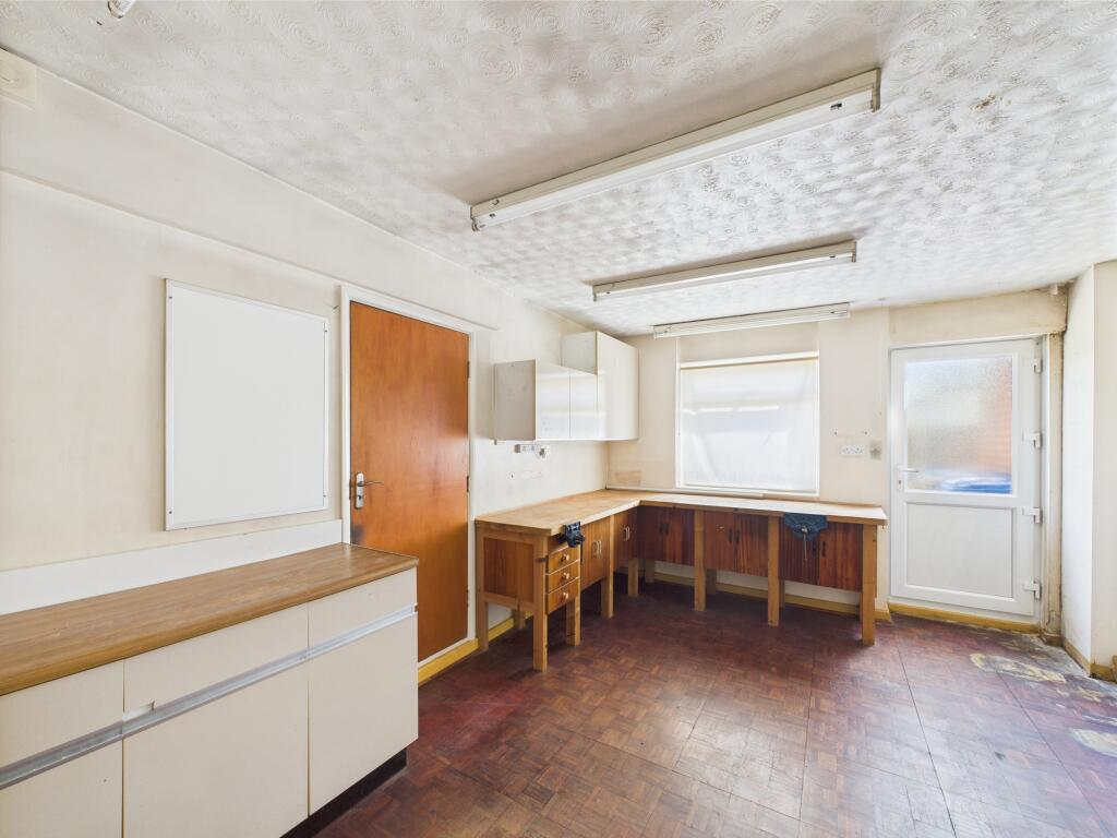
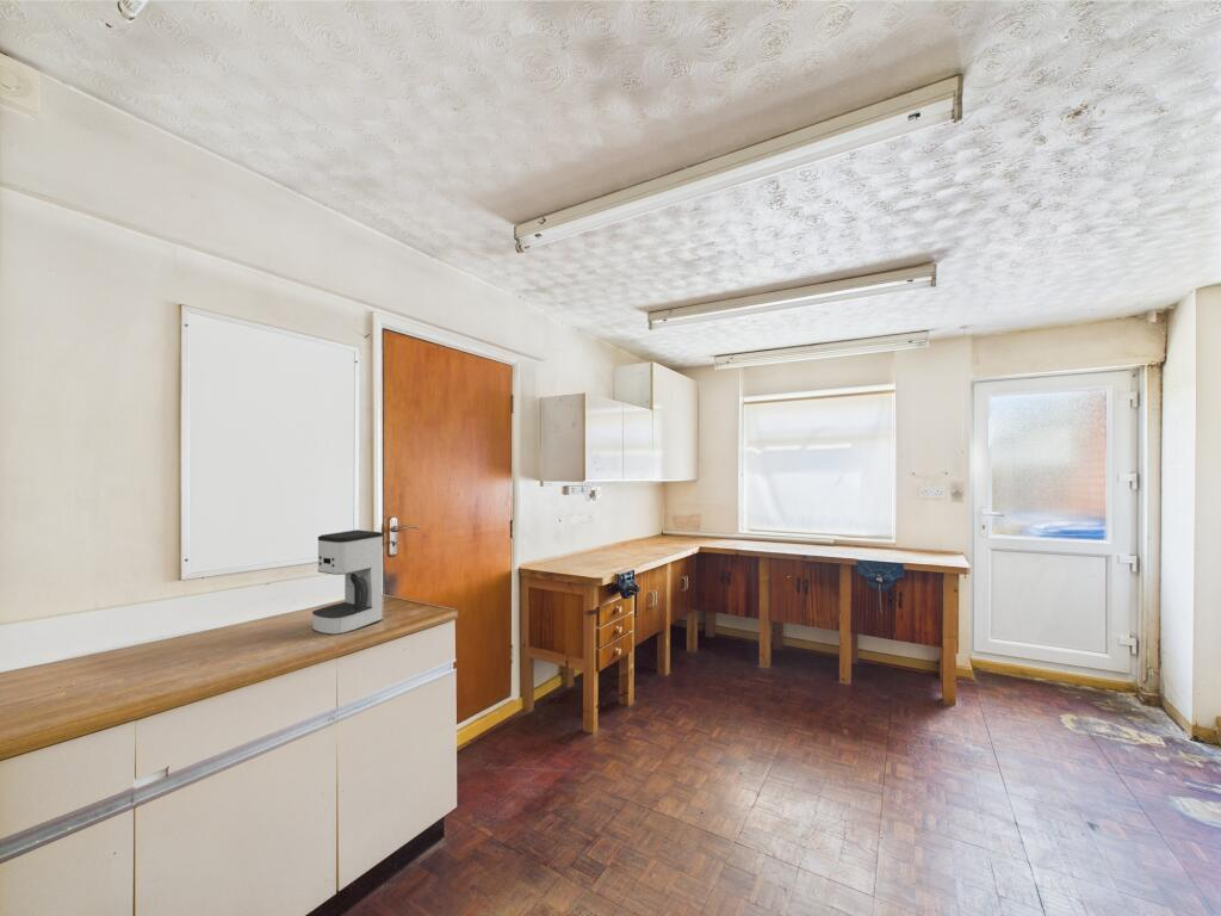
+ coffee maker (348, 580)
